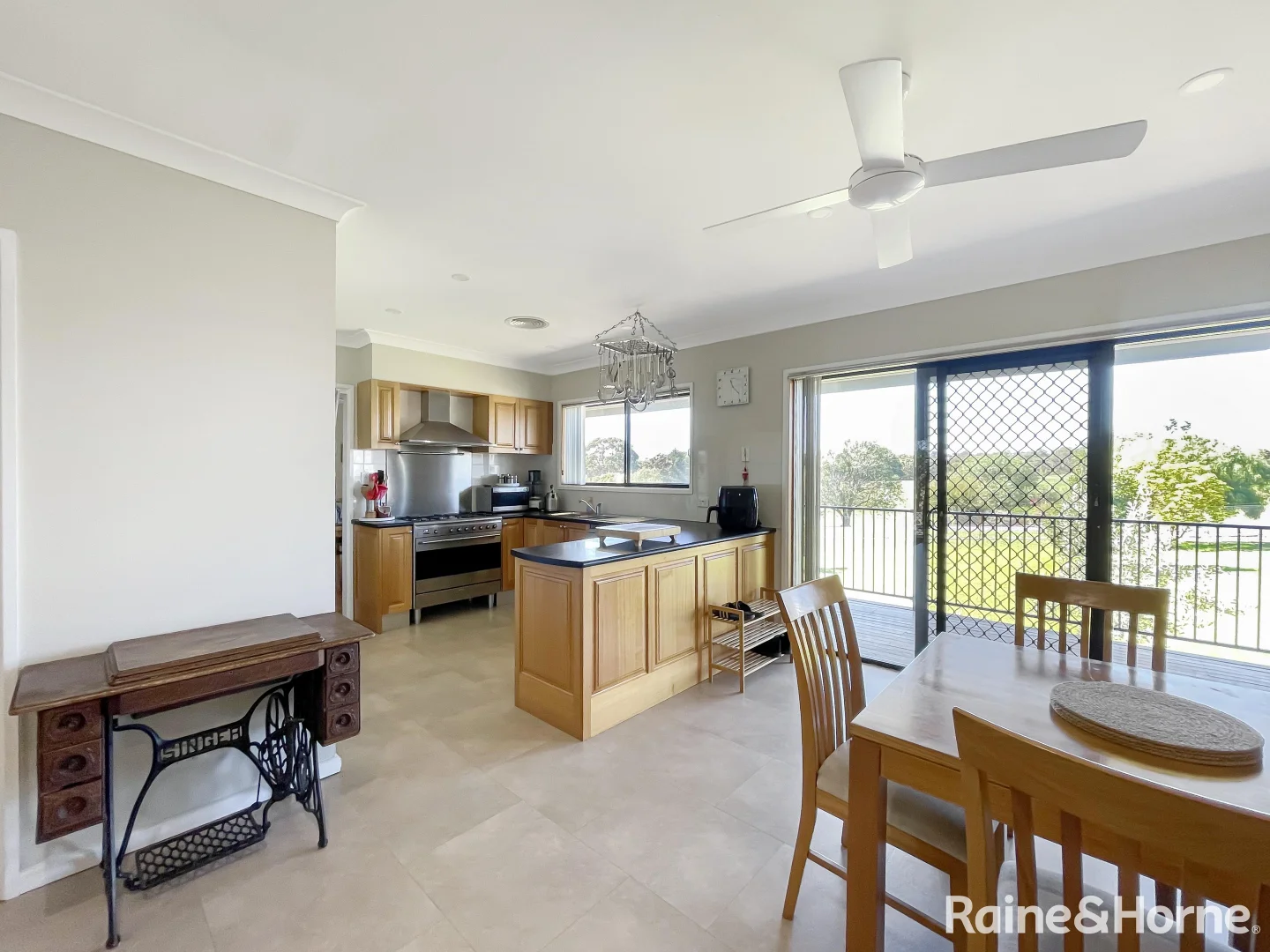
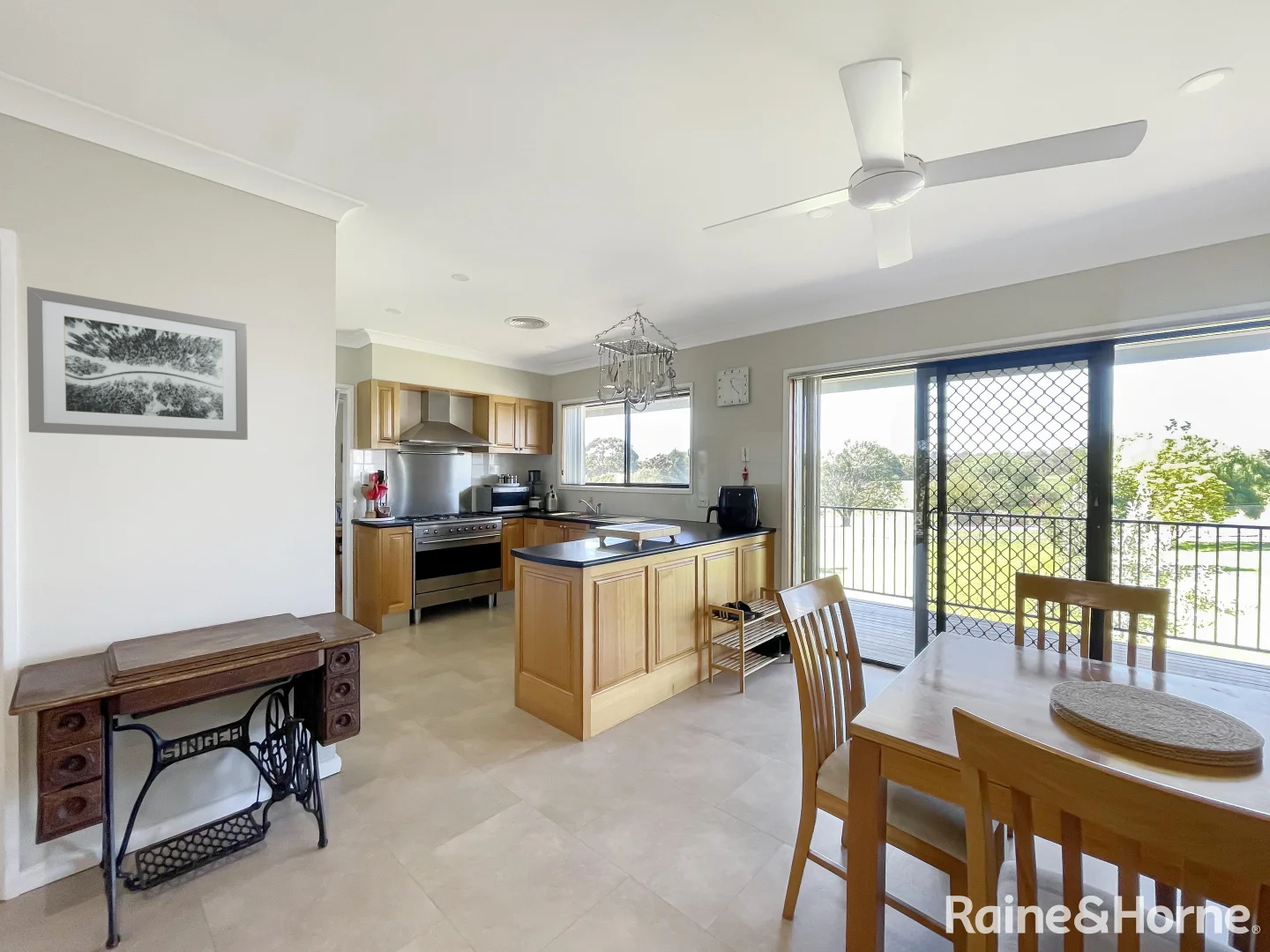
+ wall art (149, 372)
